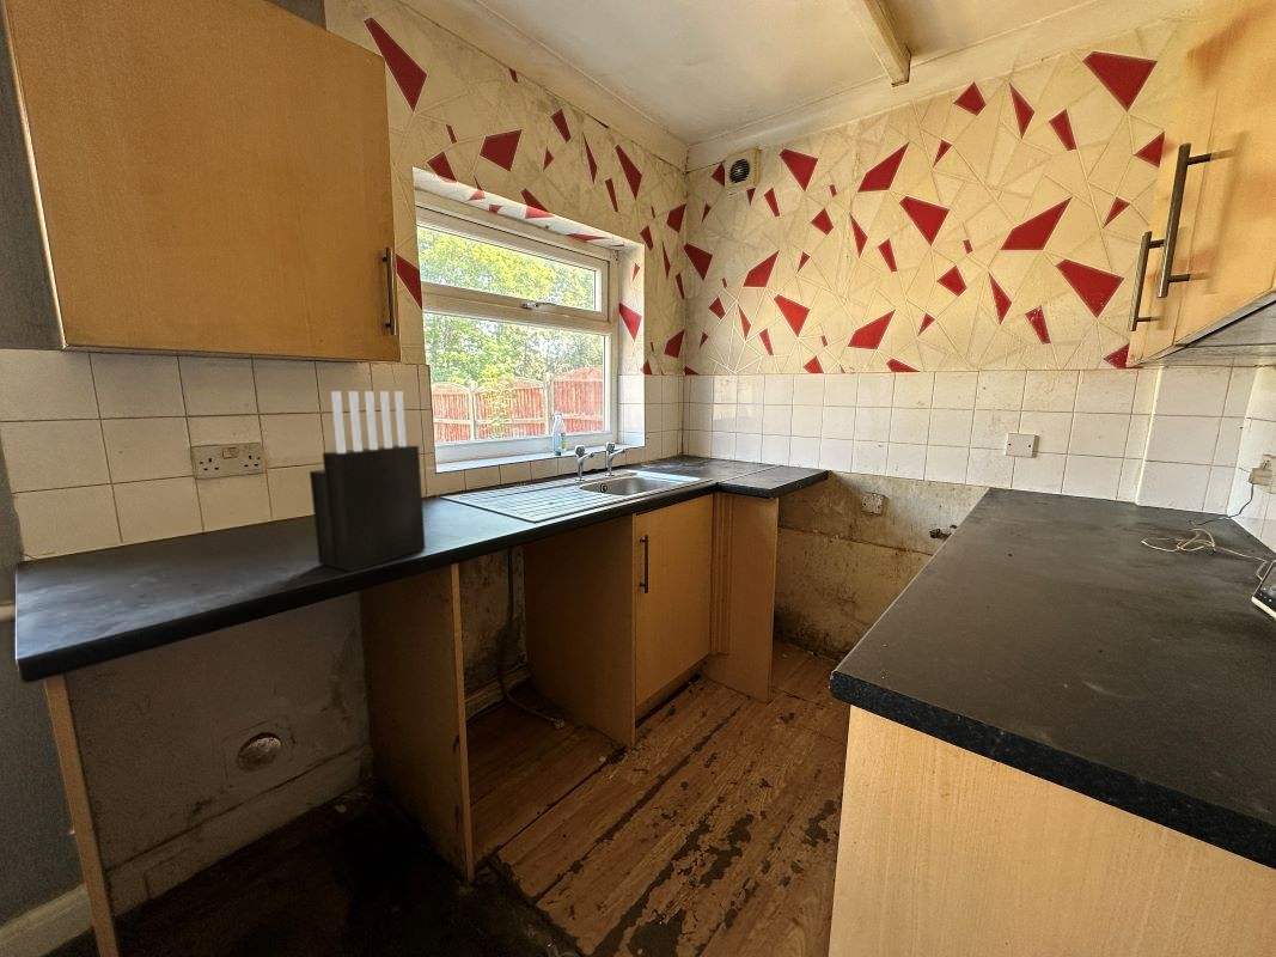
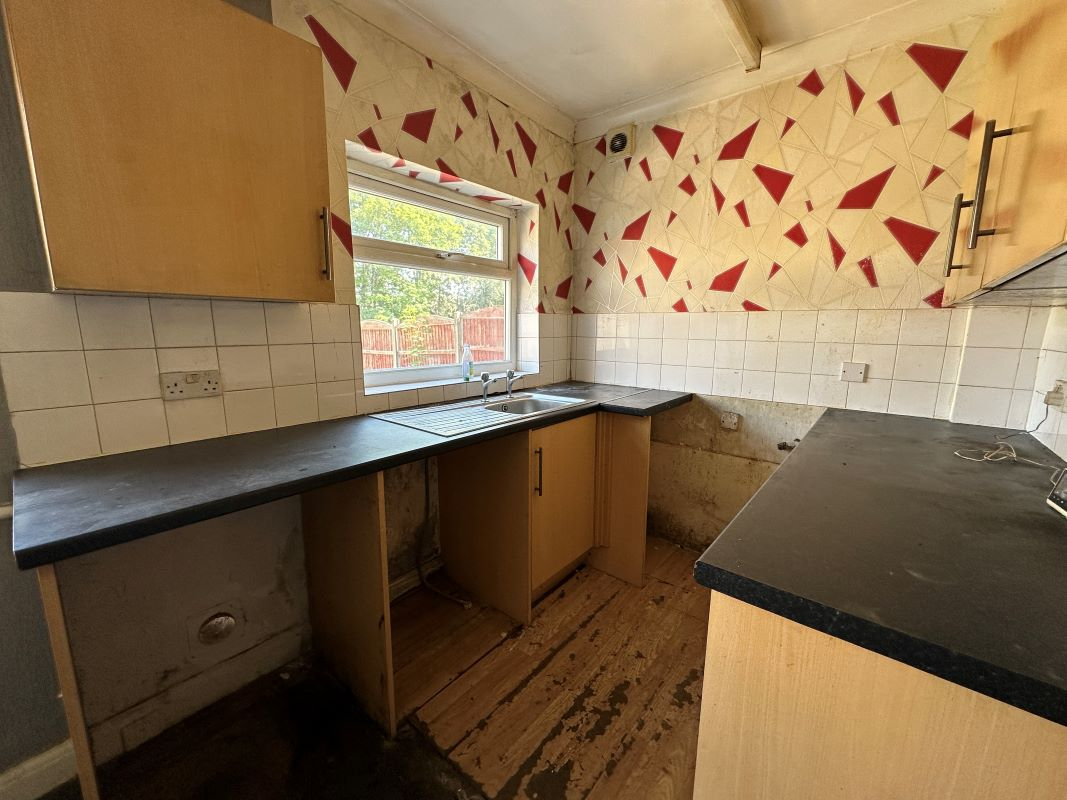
- knife block (364, 475)
